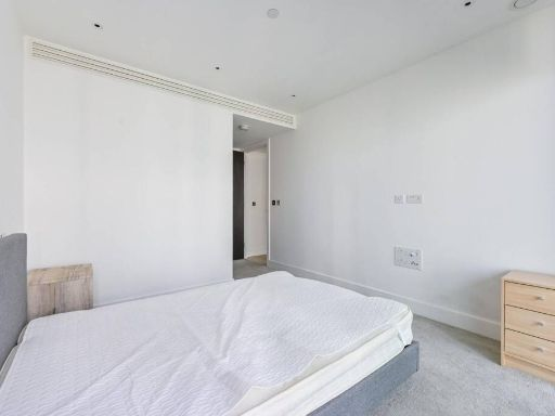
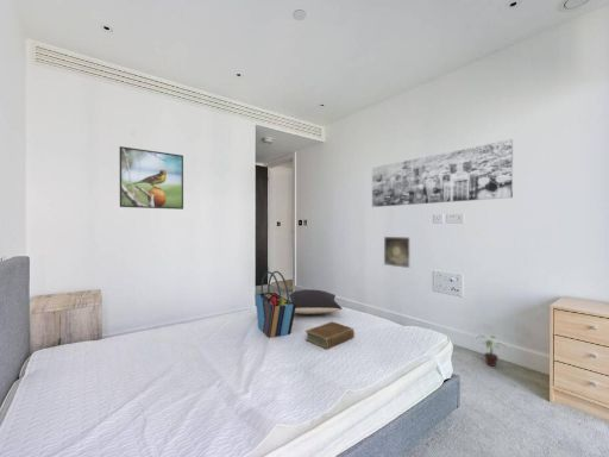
+ potted plant (490, 350)
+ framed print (152, 180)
+ book (329, 334)
+ tote bag (274, 300)
+ pillow (313, 301)
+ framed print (396, 251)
+ wall art (428, 180)
